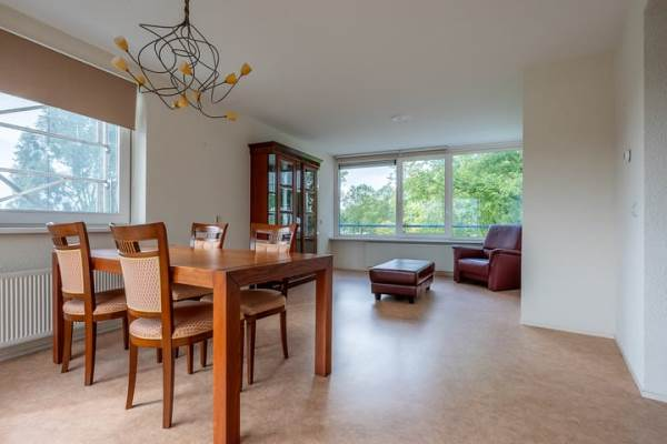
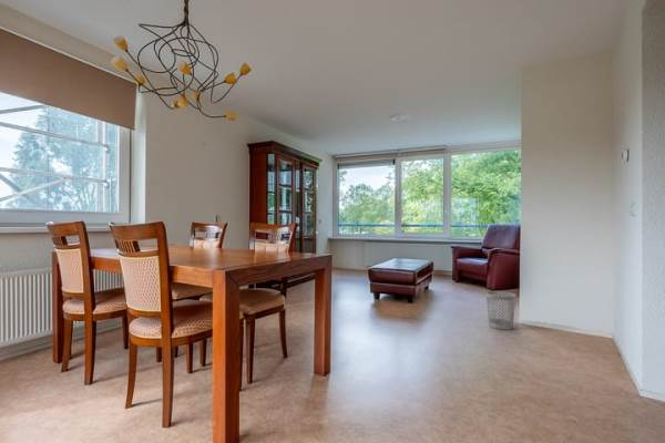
+ wastebasket (500, 309)
